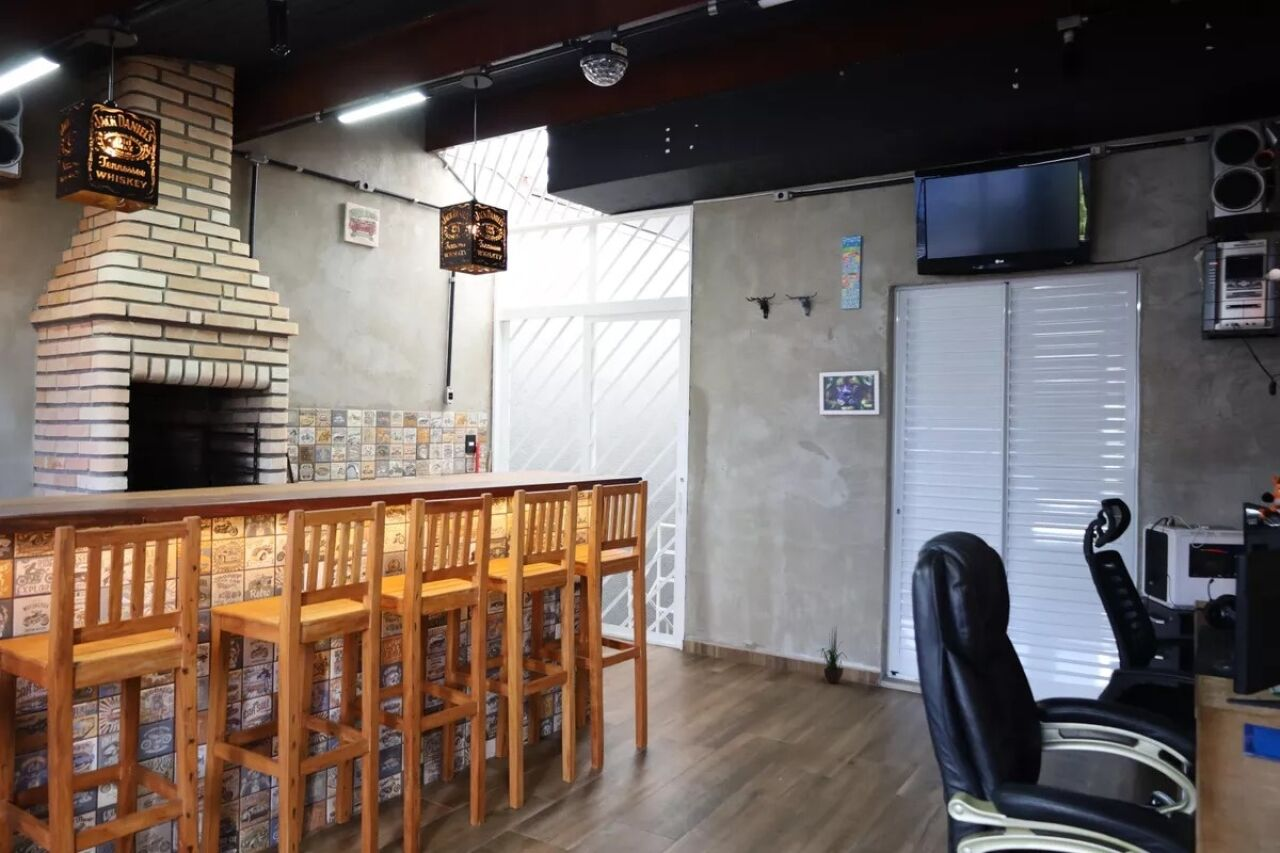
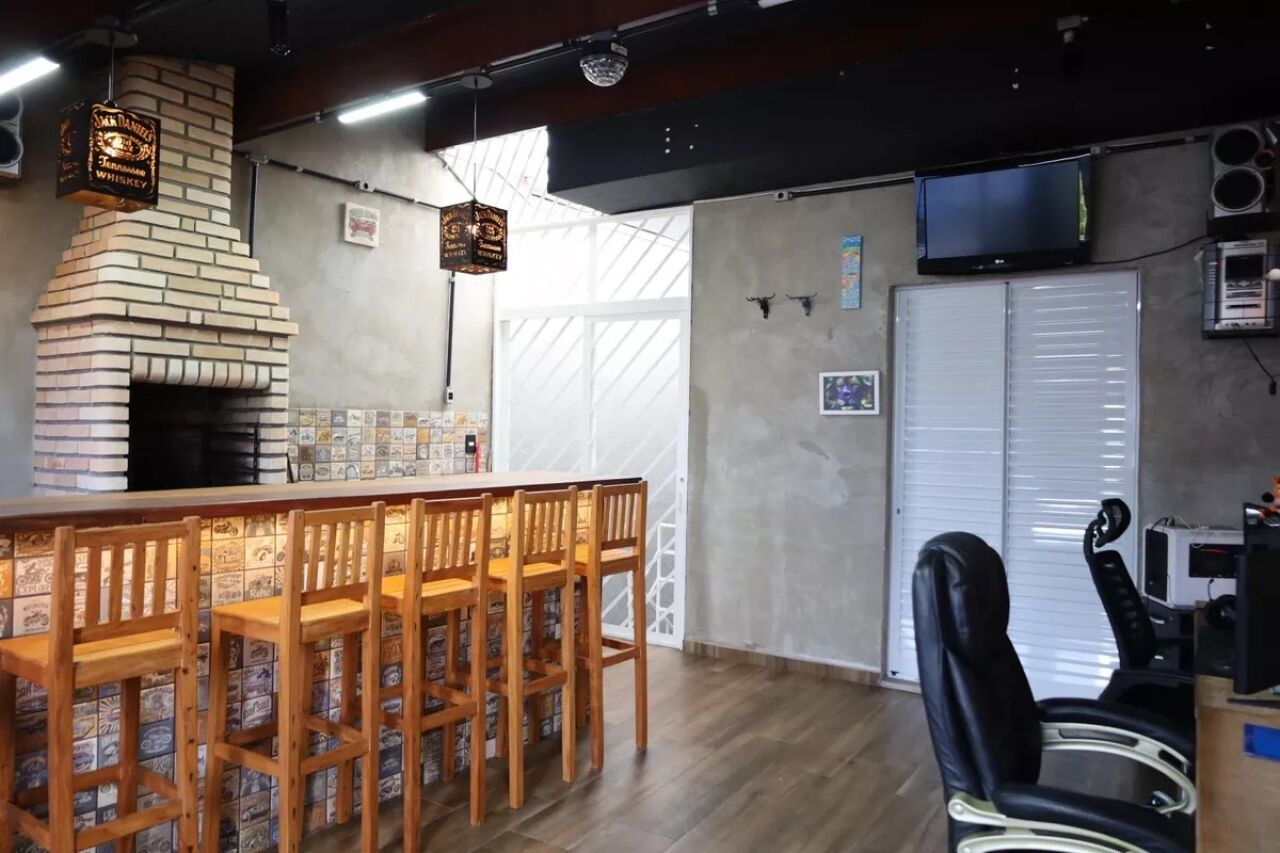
- potted plant (831, 650)
